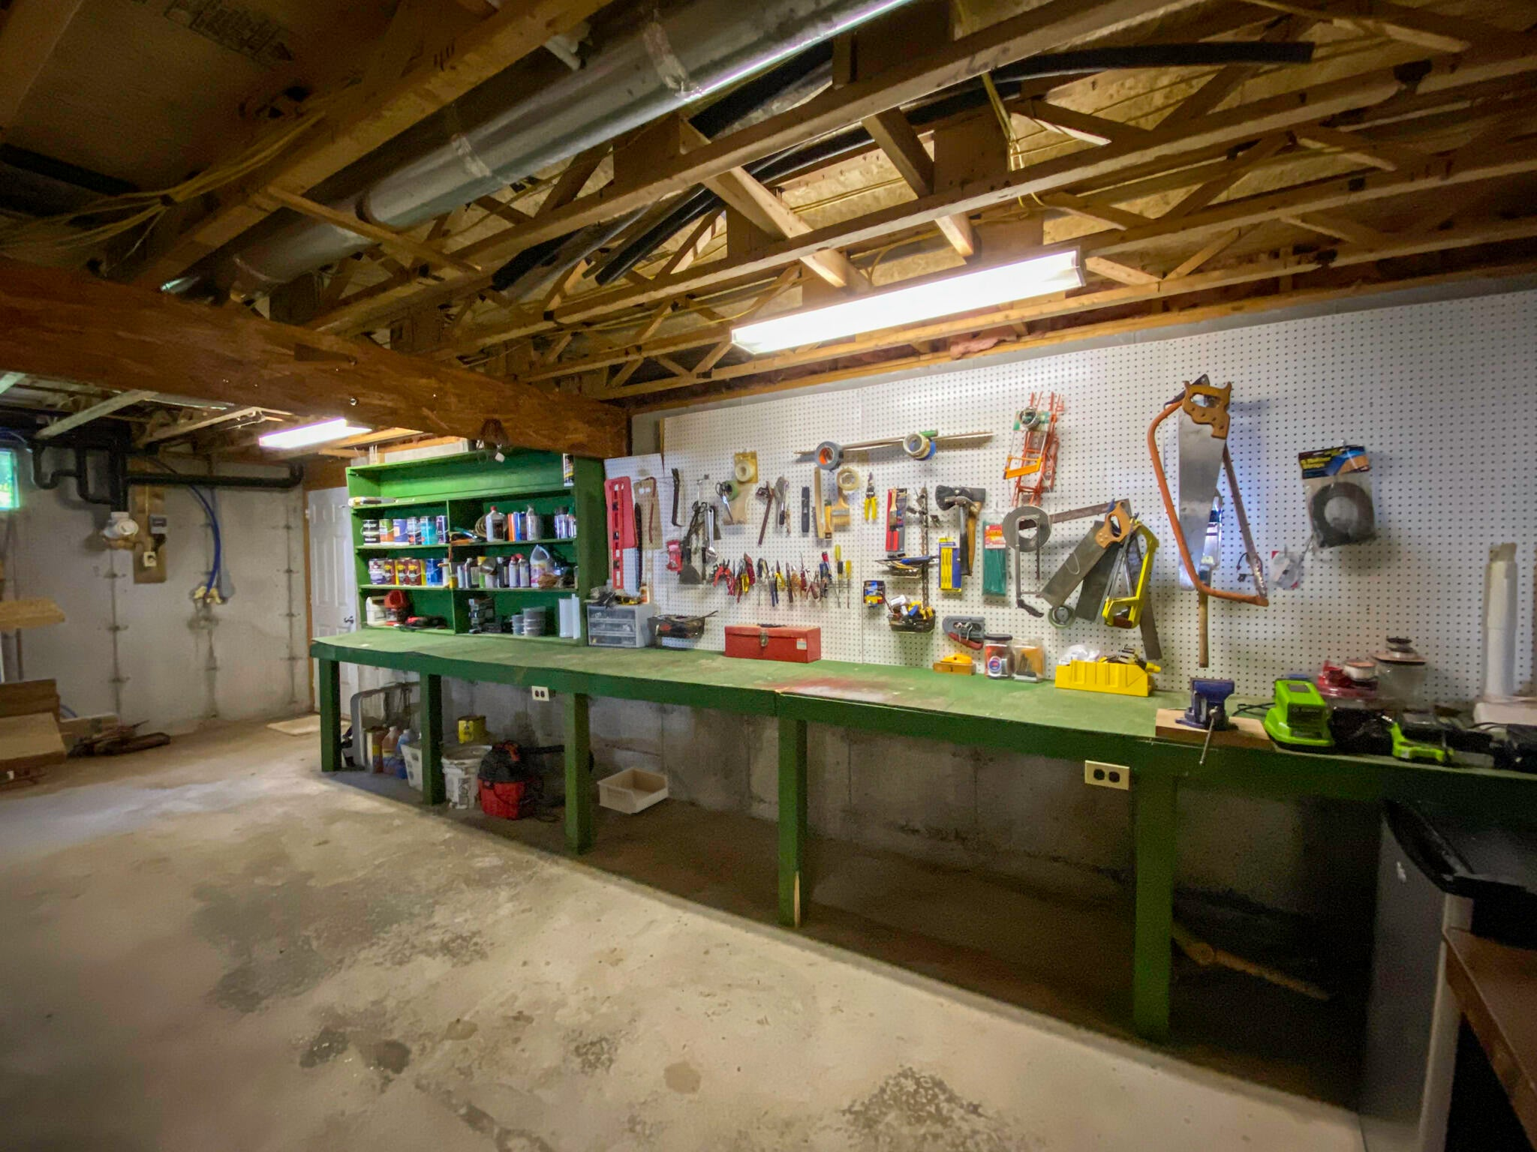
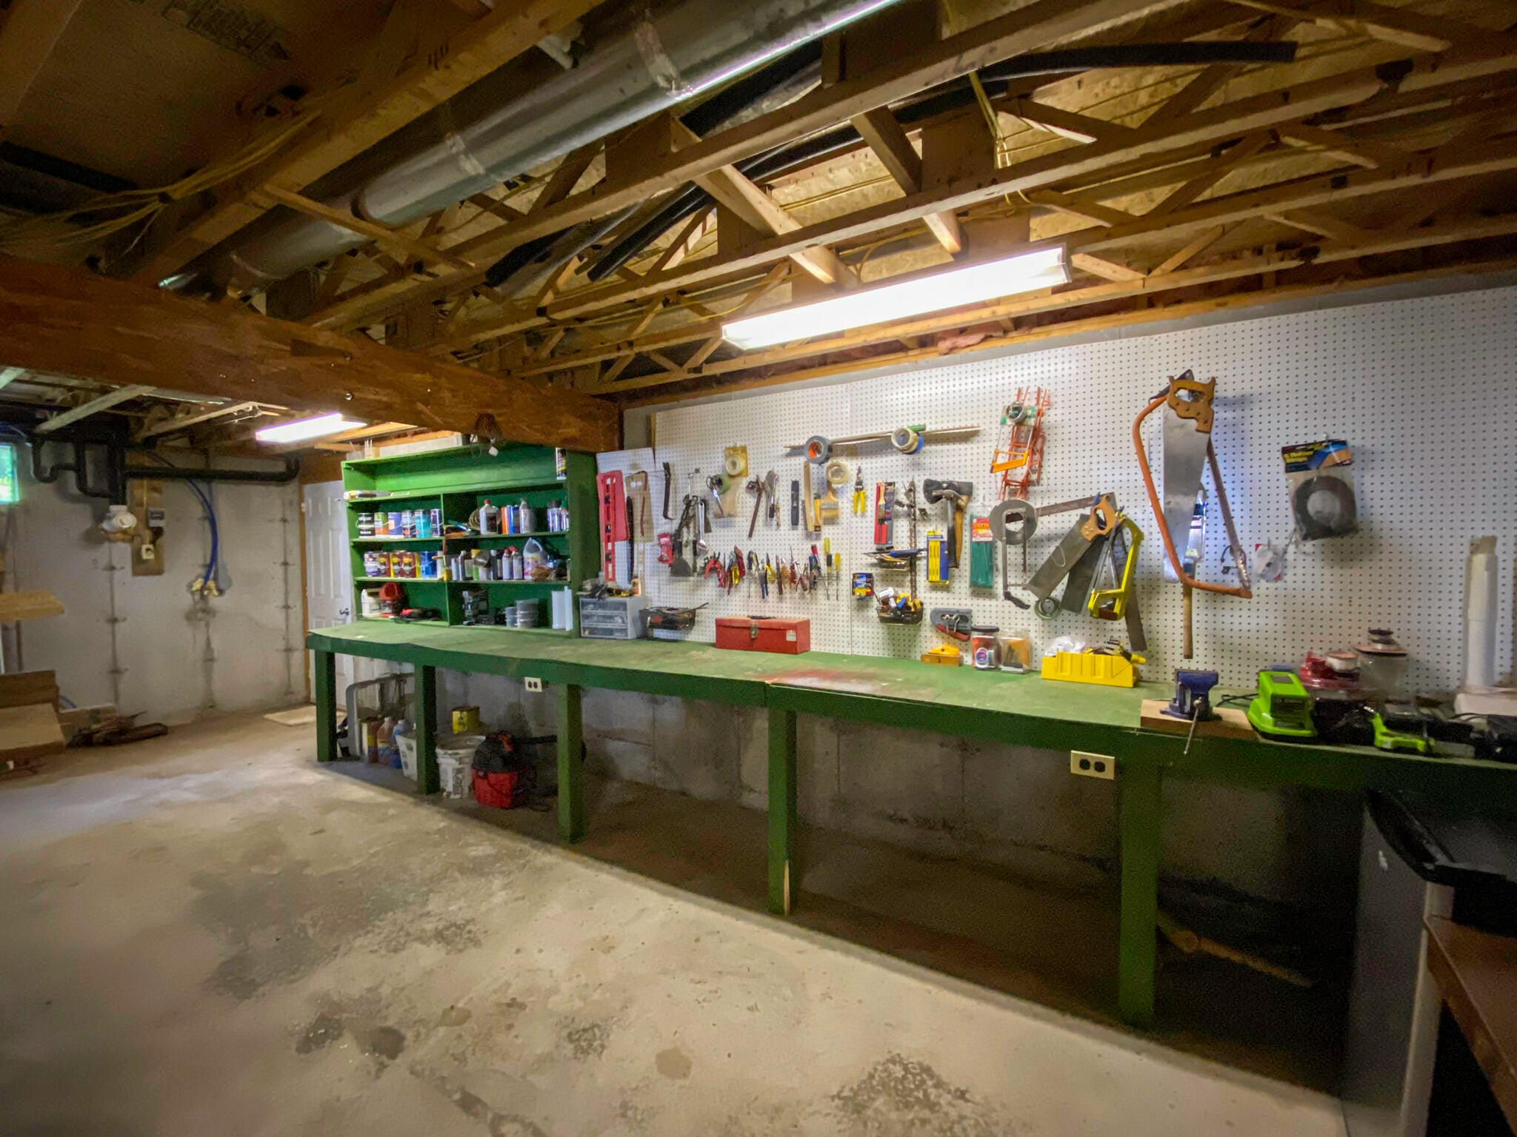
- storage bin (633, 790)
